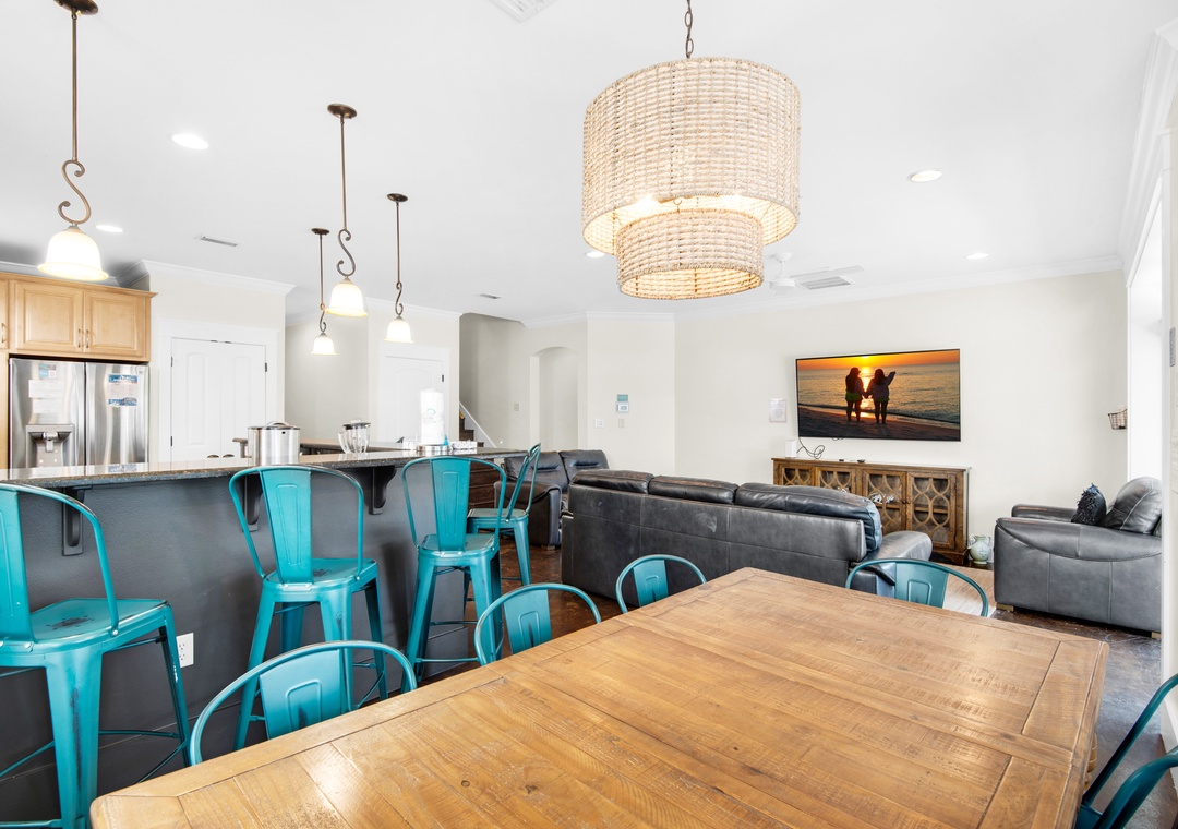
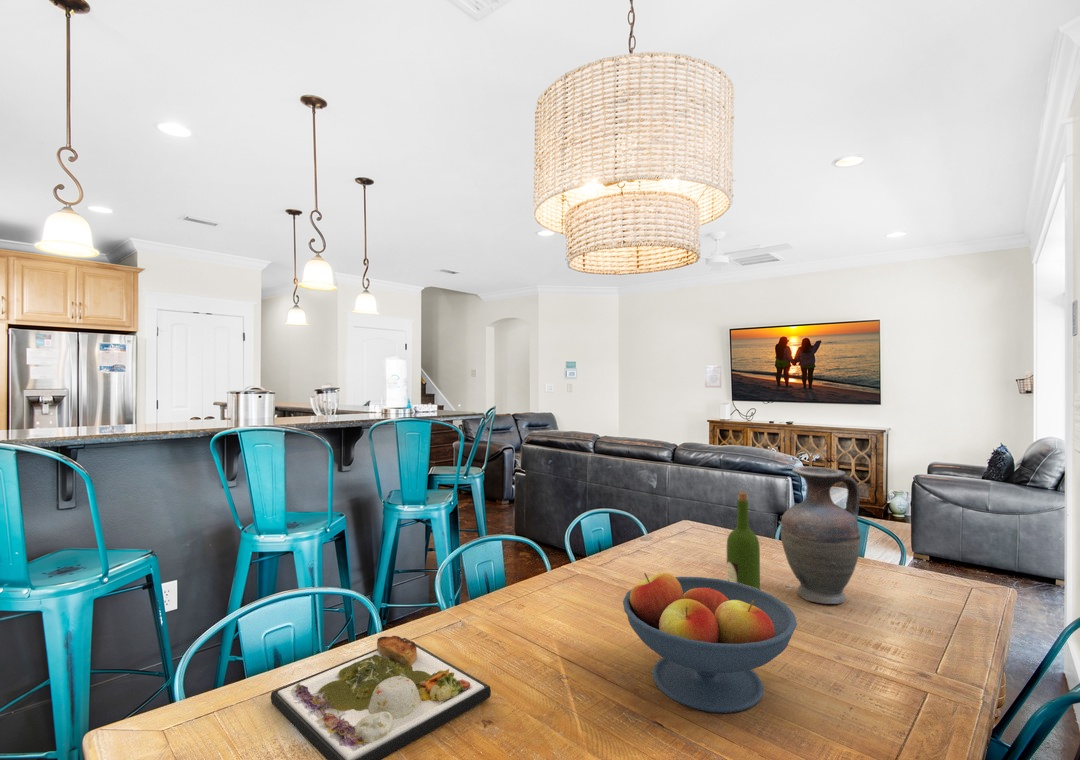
+ fruit bowl (706, 630)
+ vase (820, 533)
+ wine bottle (743, 551)
+ dinner plate (381, 686)
